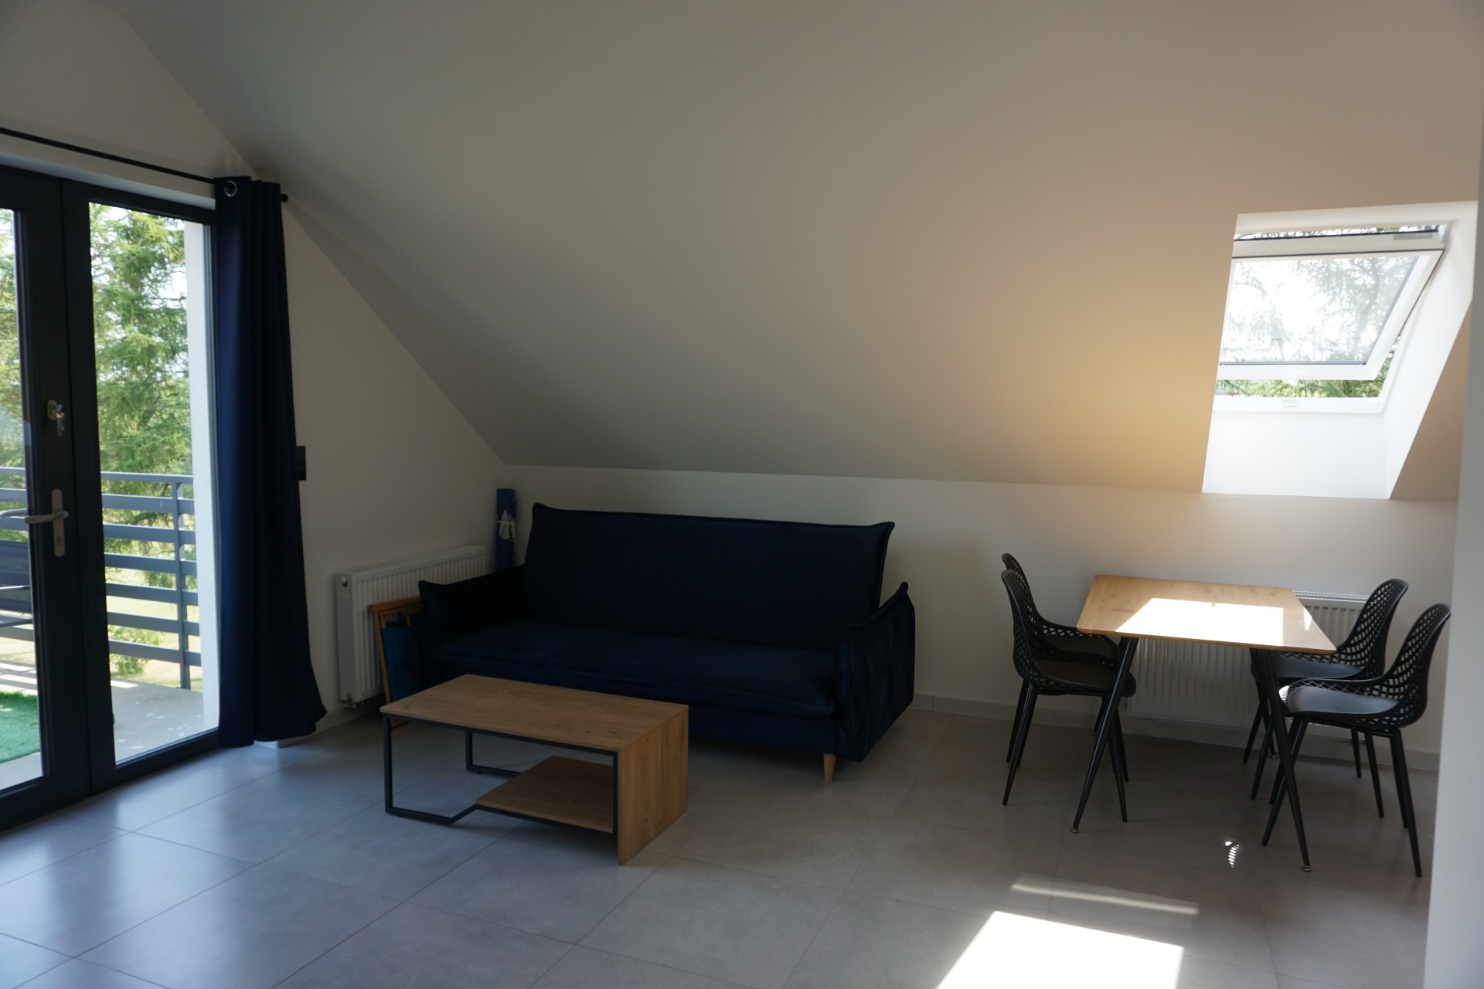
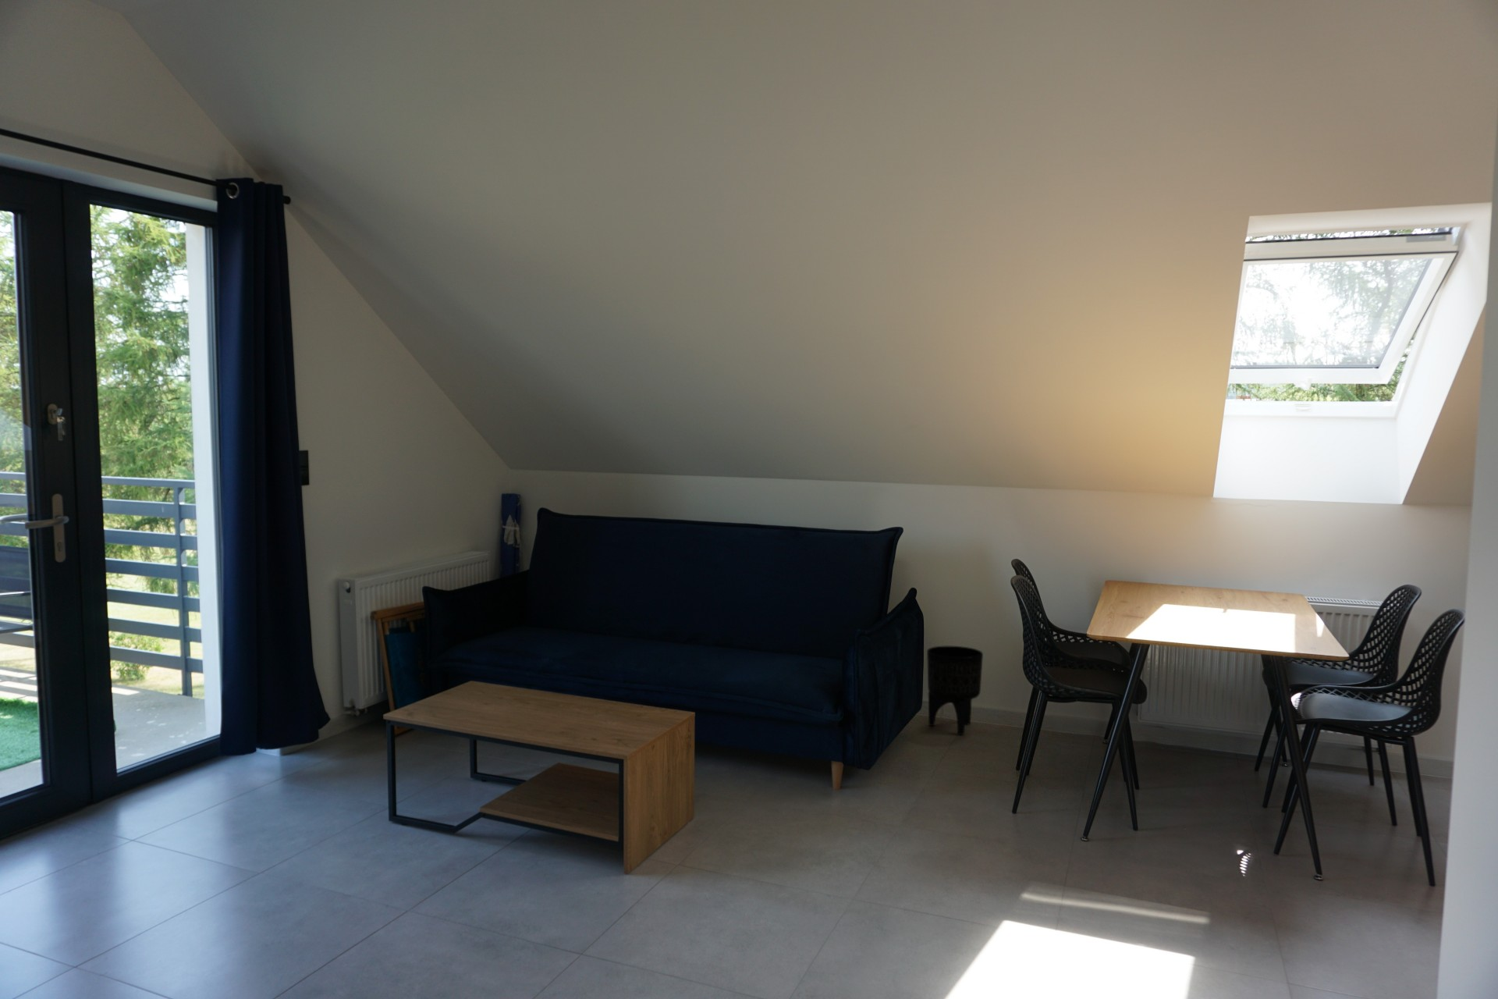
+ planter (953, 689)
